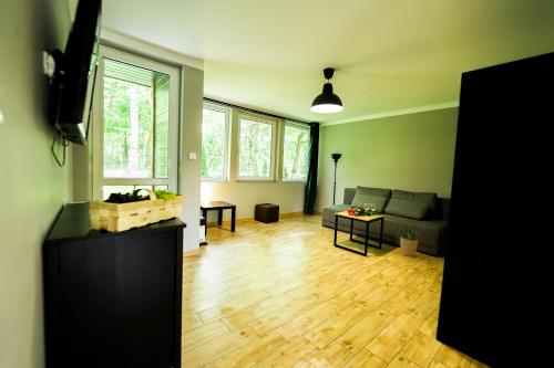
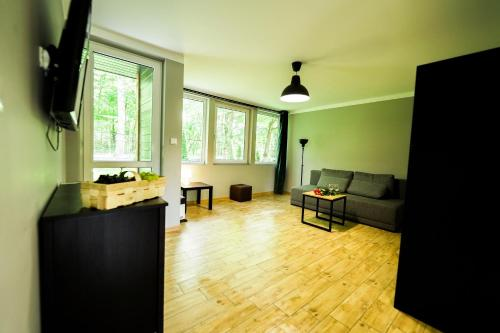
- potted plant (408, 241)
